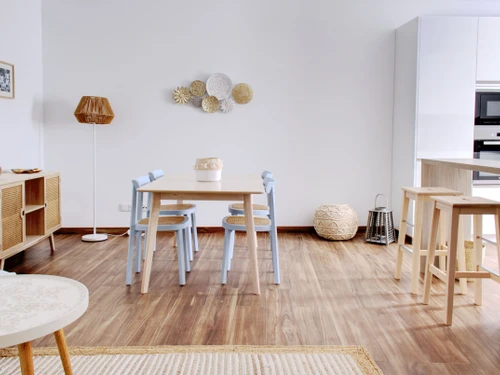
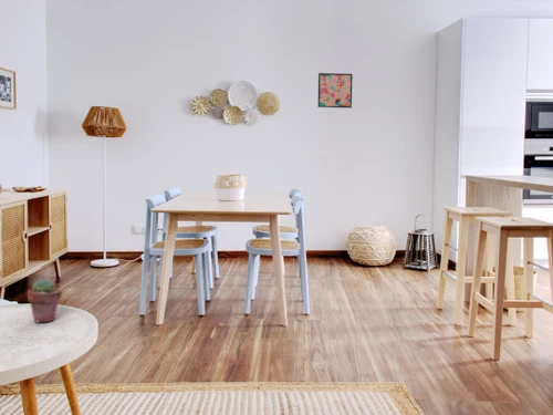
+ potted succulent (44, 299)
+ wall art (334, 90)
